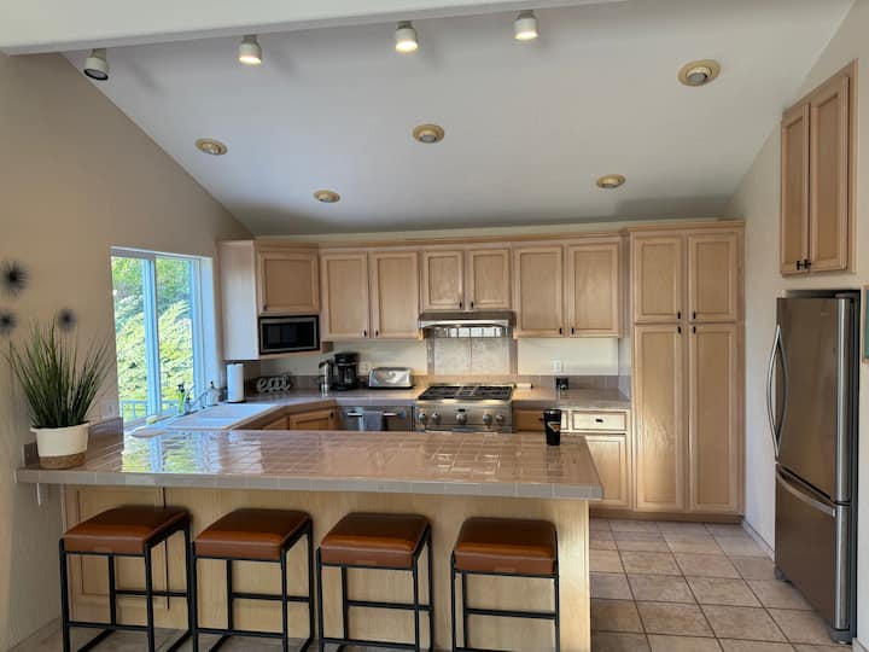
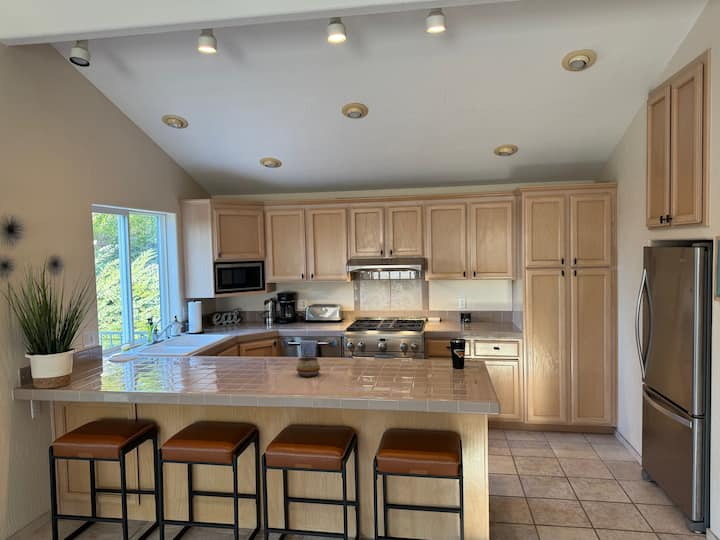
+ decorative bowl (308, 366)
